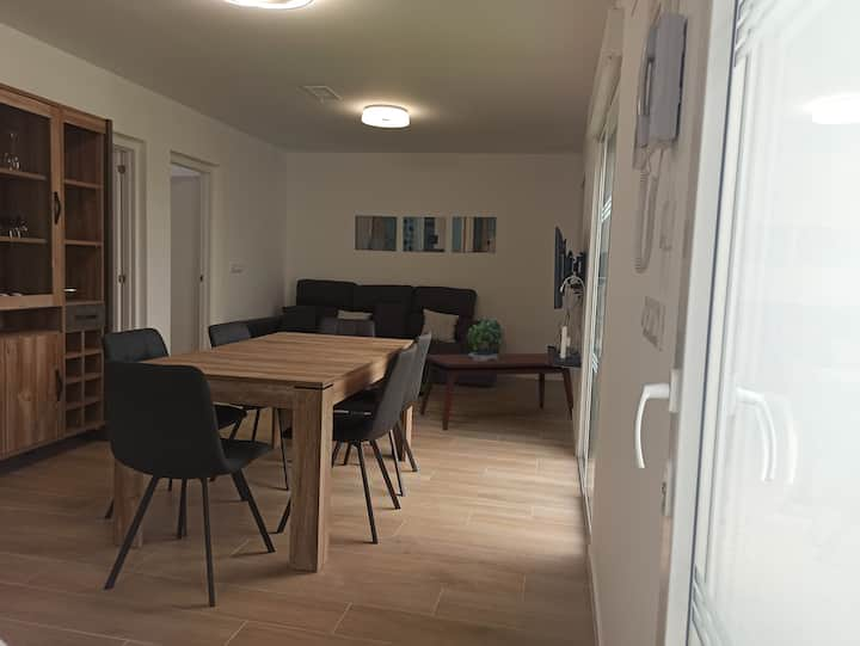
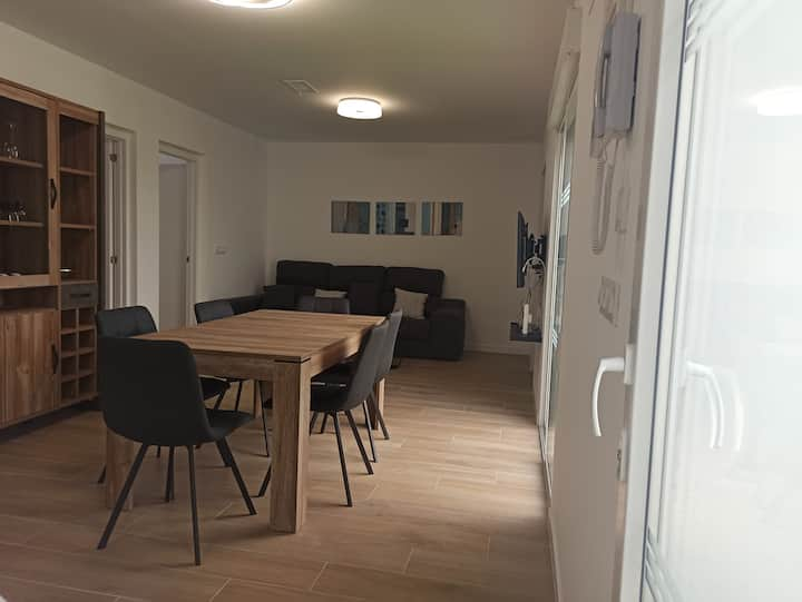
- potted plant (484, 337)
- coffee table (498, 374)
